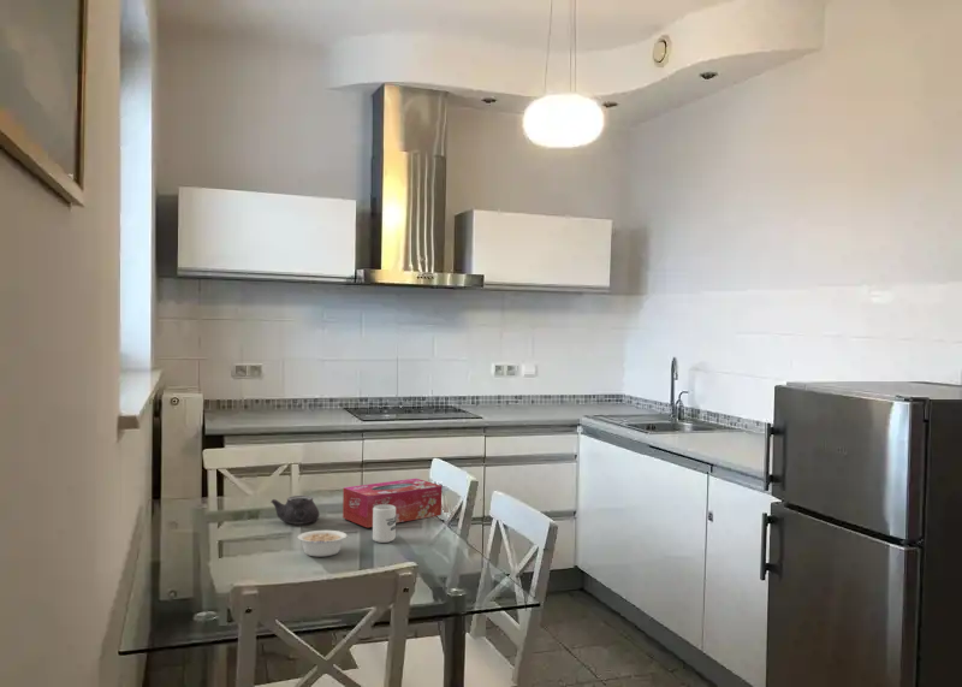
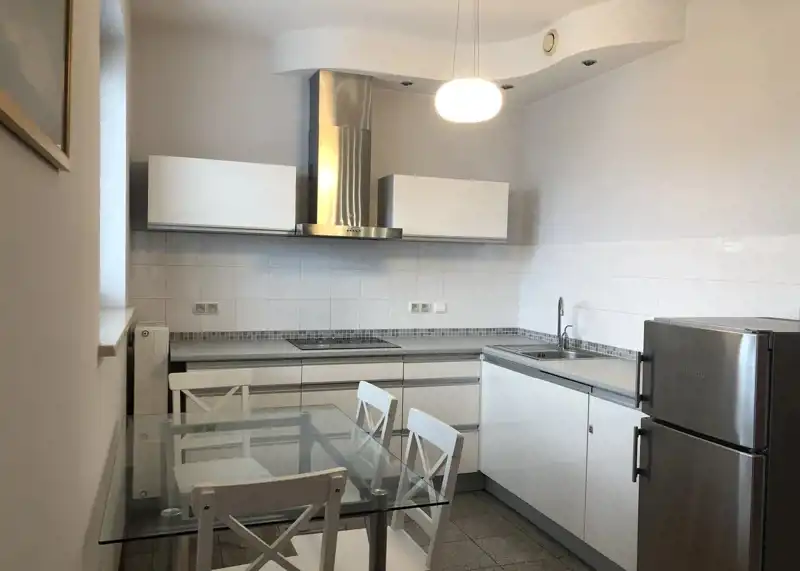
- teapot (296, 508)
- cup (384, 523)
- tissue box (392, 501)
- legume (323, 541)
